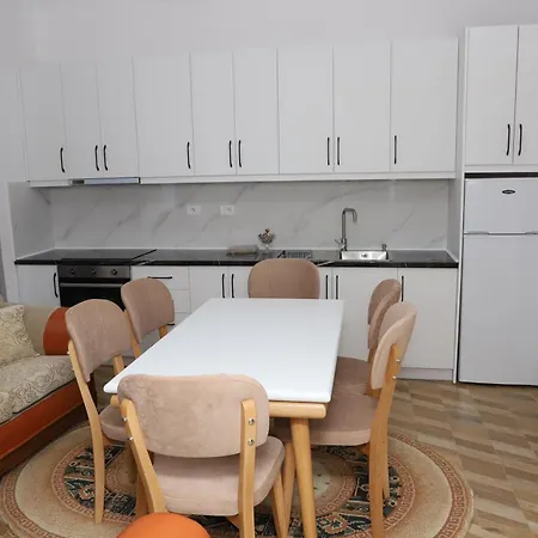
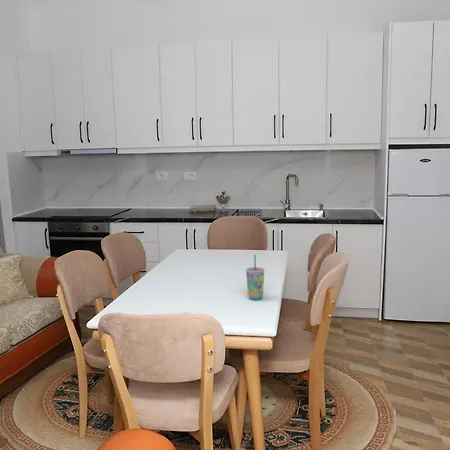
+ cup (255, 276)
